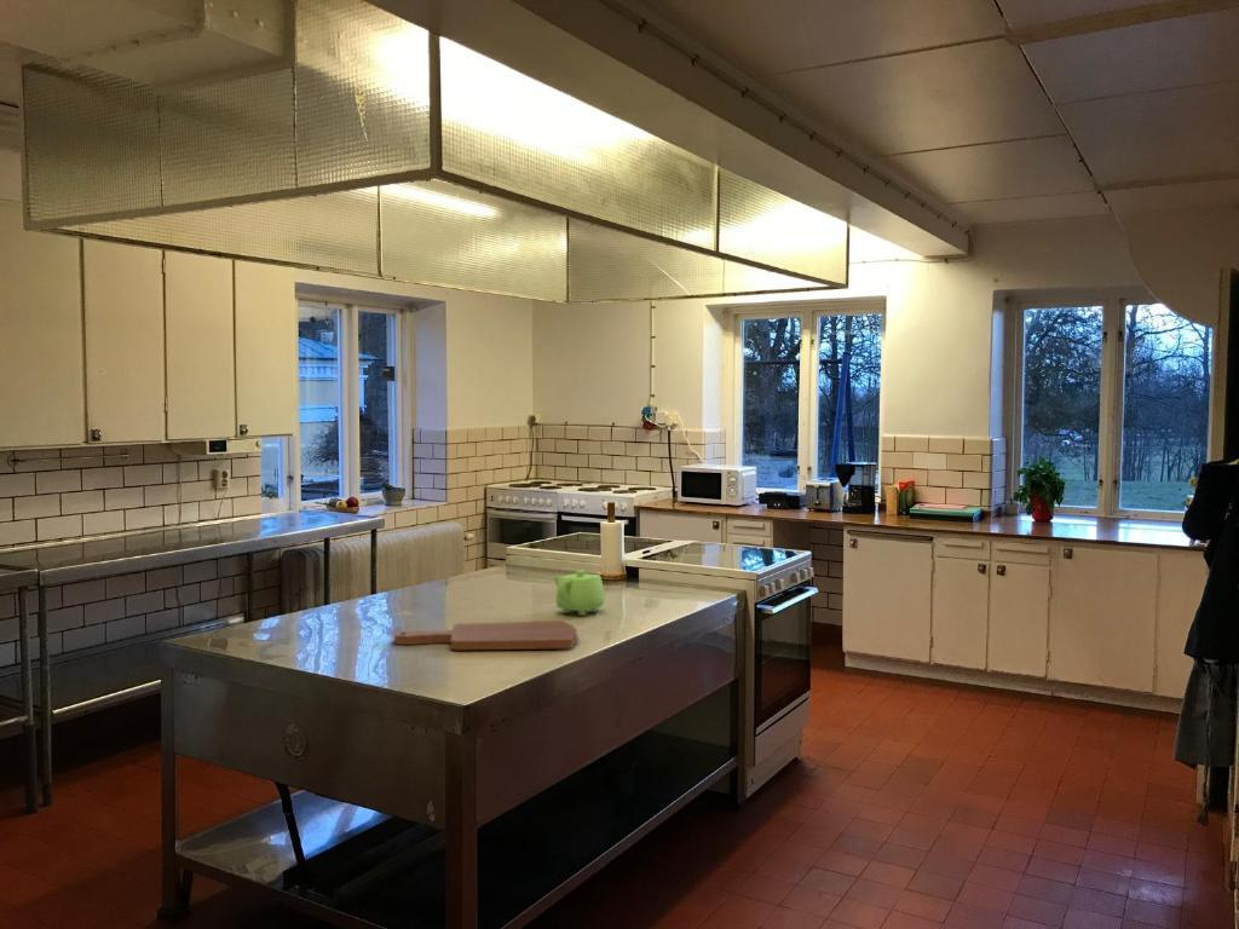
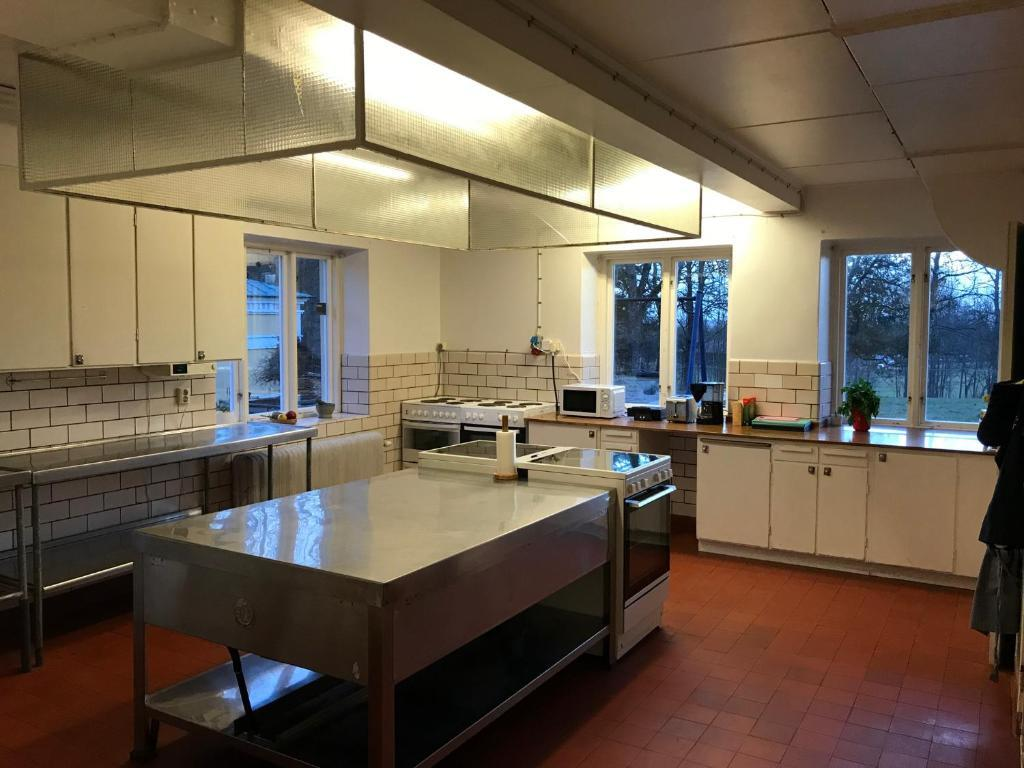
- teapot (575, 590)
- cutting board (501, 635)
